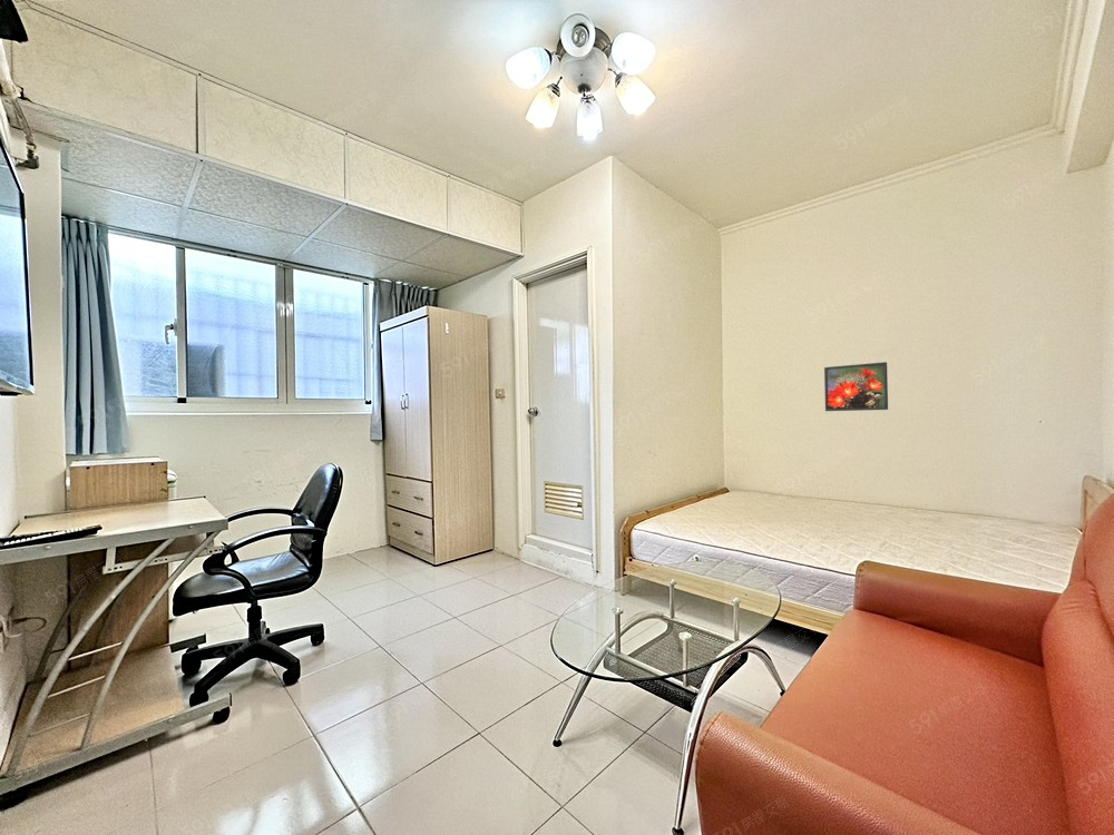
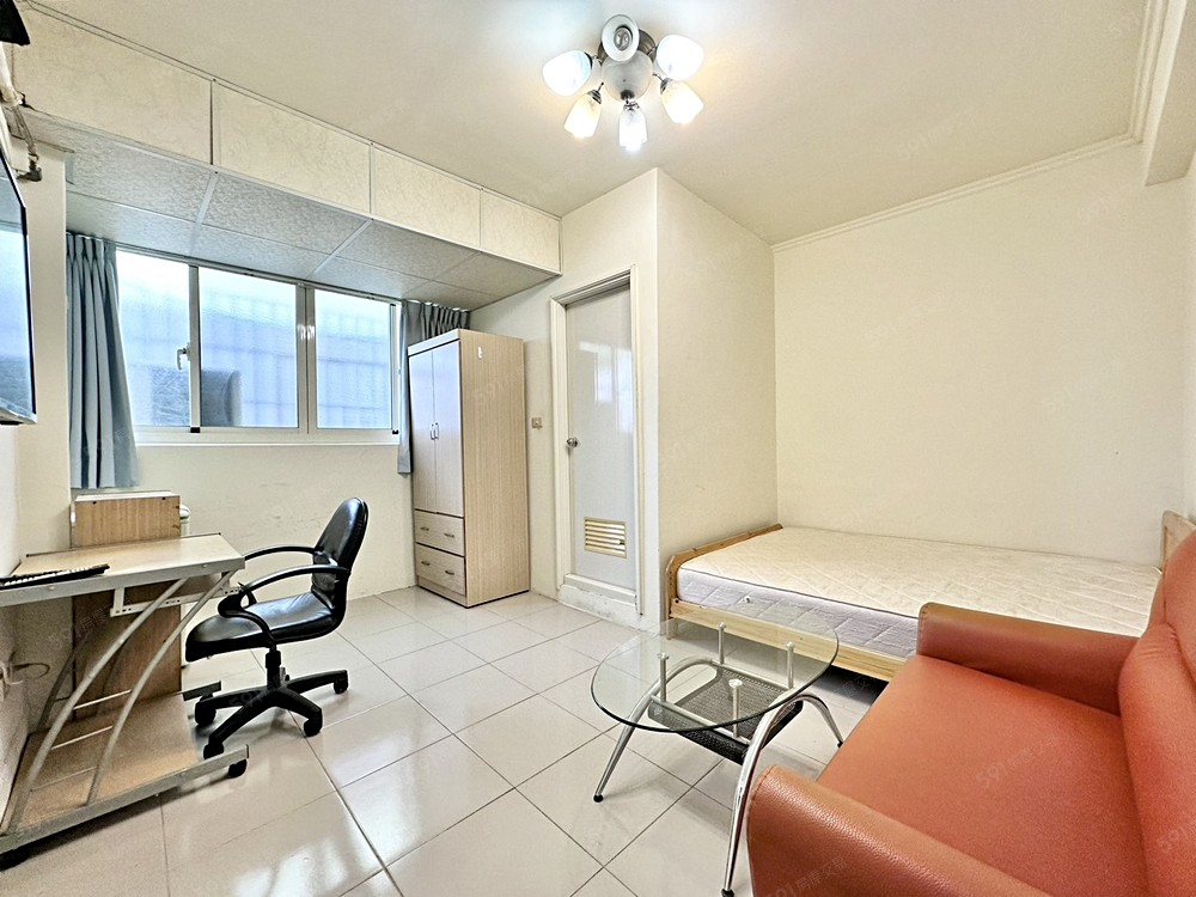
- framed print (854, 387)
